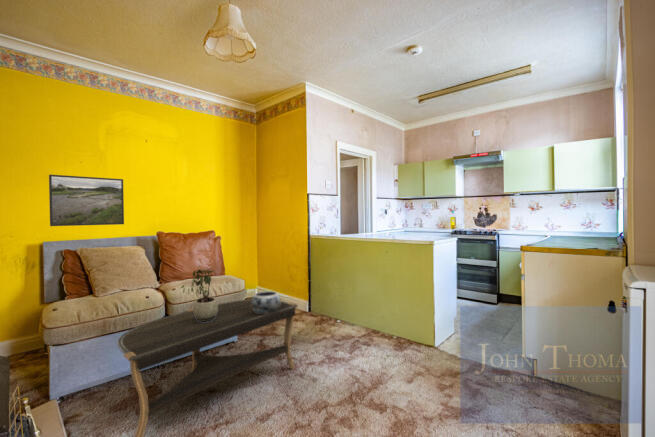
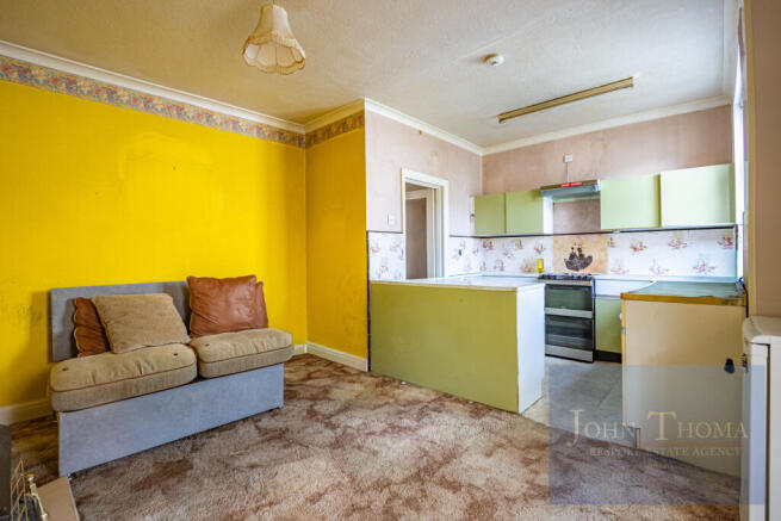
- coffee table (210, 355)
- decorative bowl (266, 302)
- potted plant (200, 293)
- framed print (88, 201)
